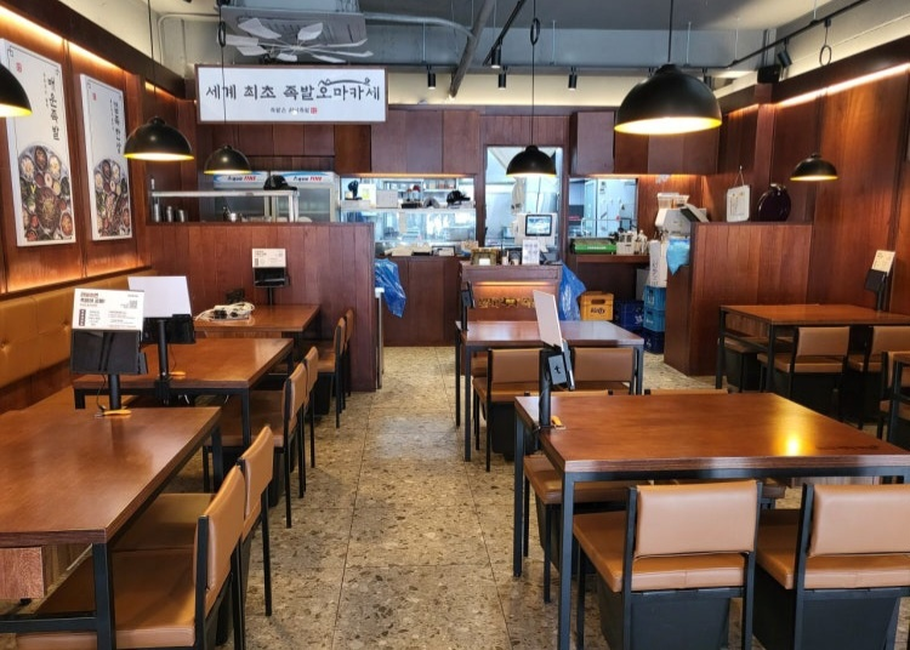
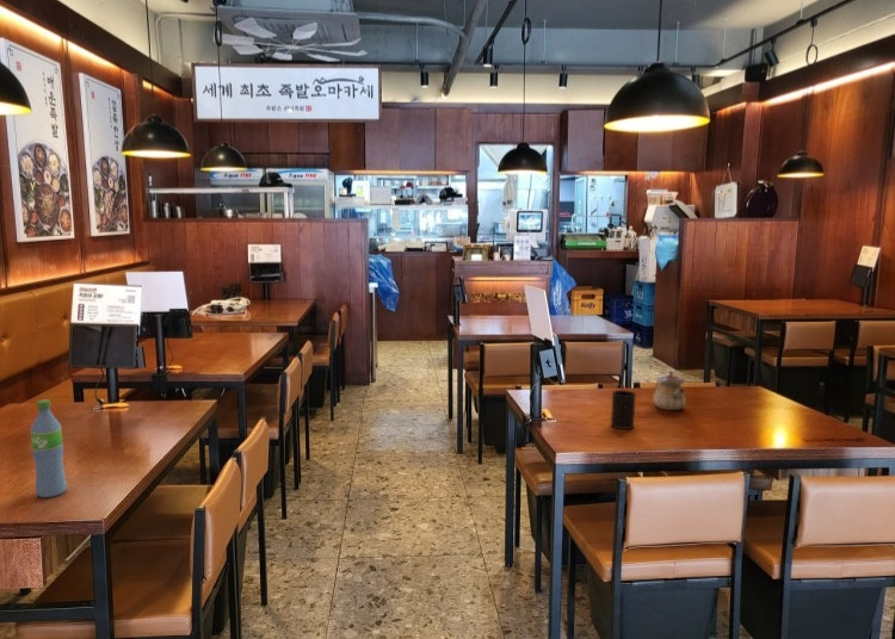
+ cup (623, 409)
+ water bottle (48, 447)
+ teapot (668, 386)
